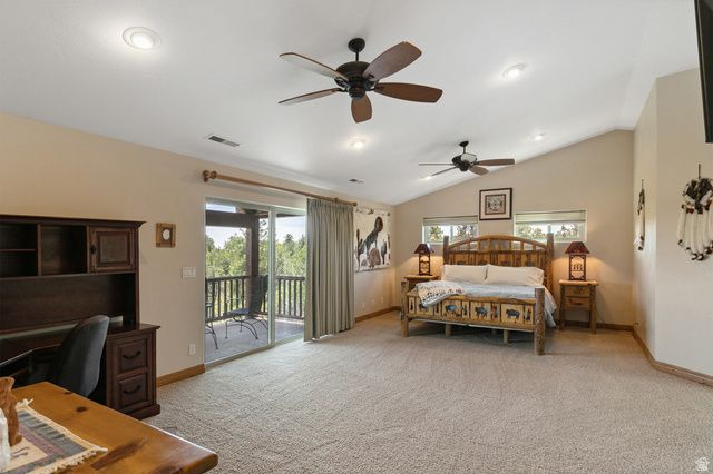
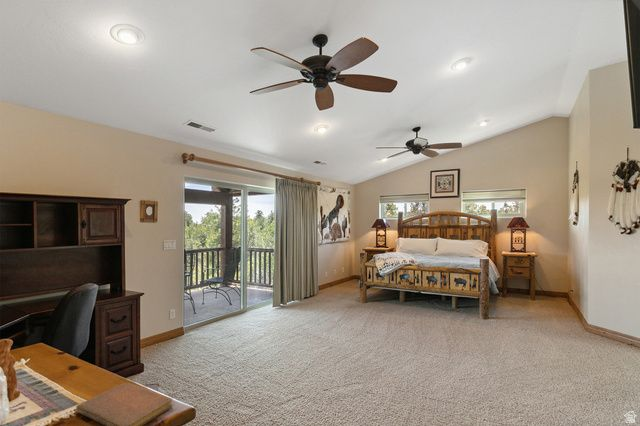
+ notebook (125, 405)
